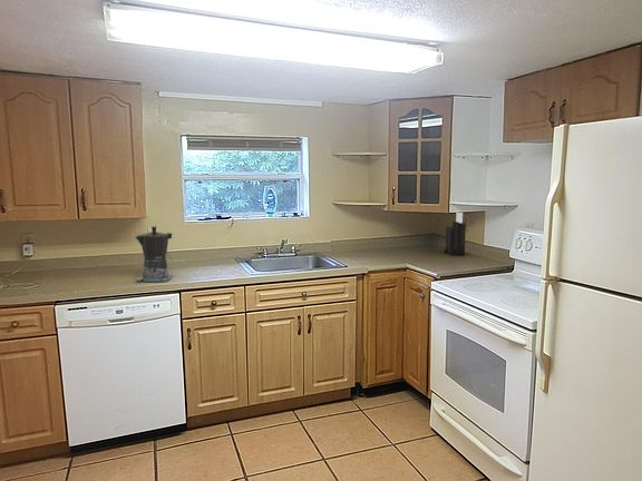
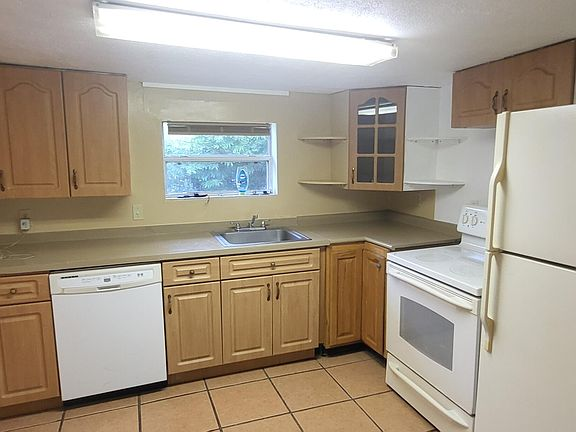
- knife block (454, 229)
- coffee maker (155, 252)
